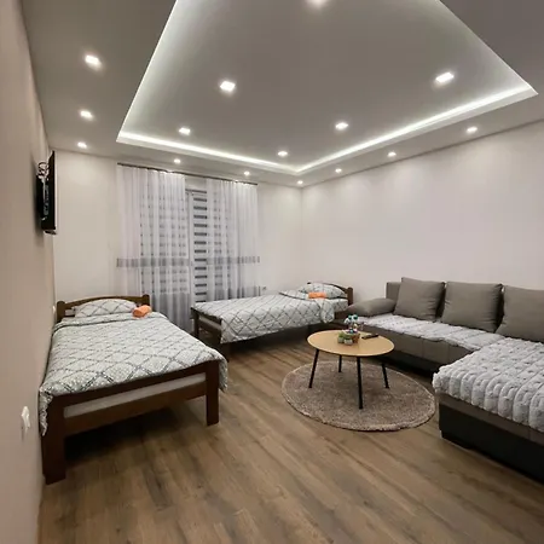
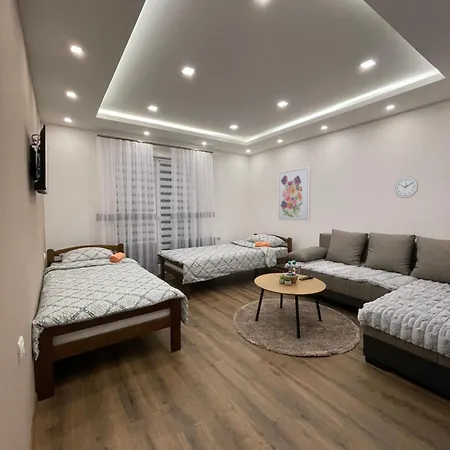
+ wall clock (405, 187)
+ wall art (293, 195)
